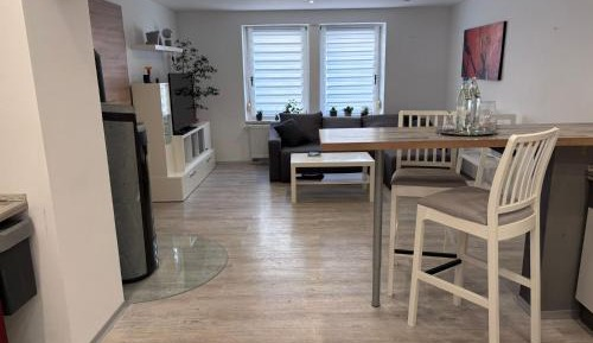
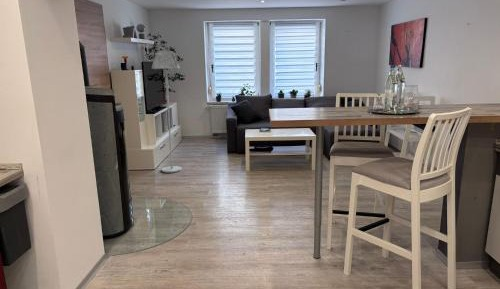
+ floor lamp (168, 112)
